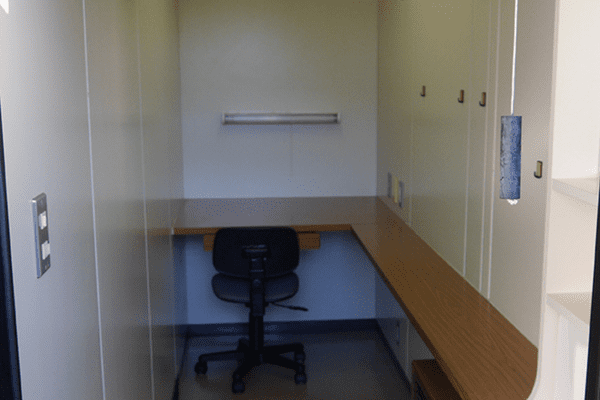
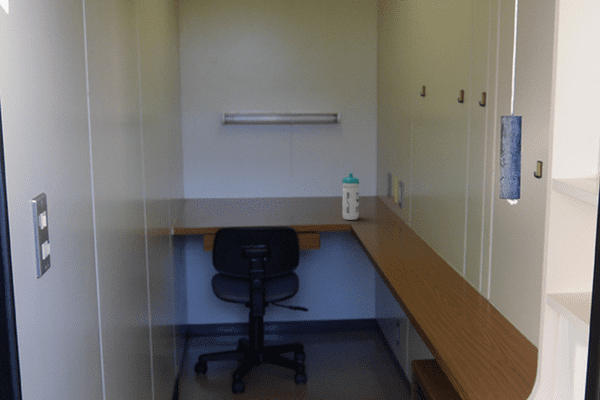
+ water bottle (350, 195)
